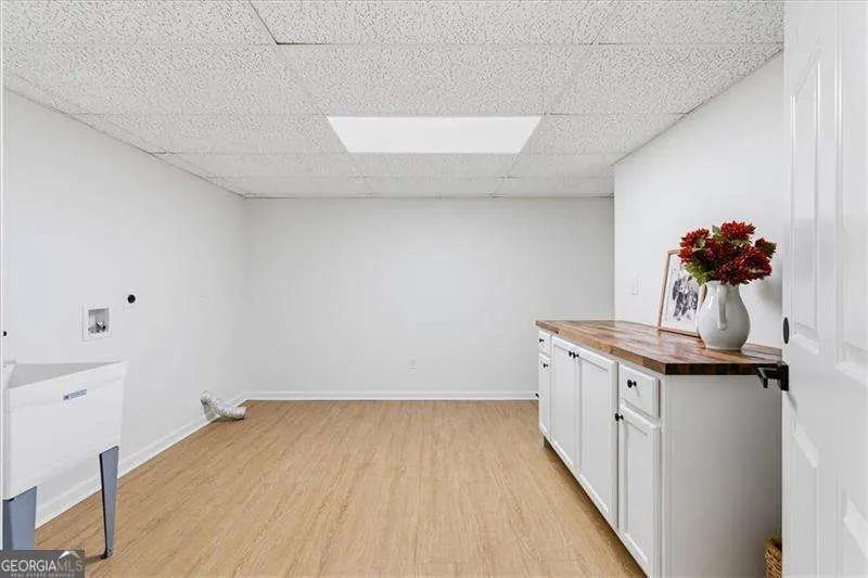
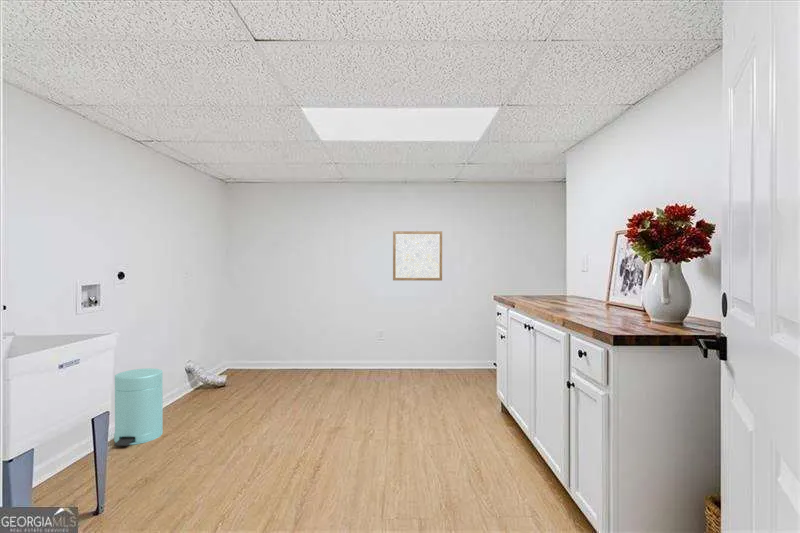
+ trash can (136, 405)
+ wall art (415, 256)
